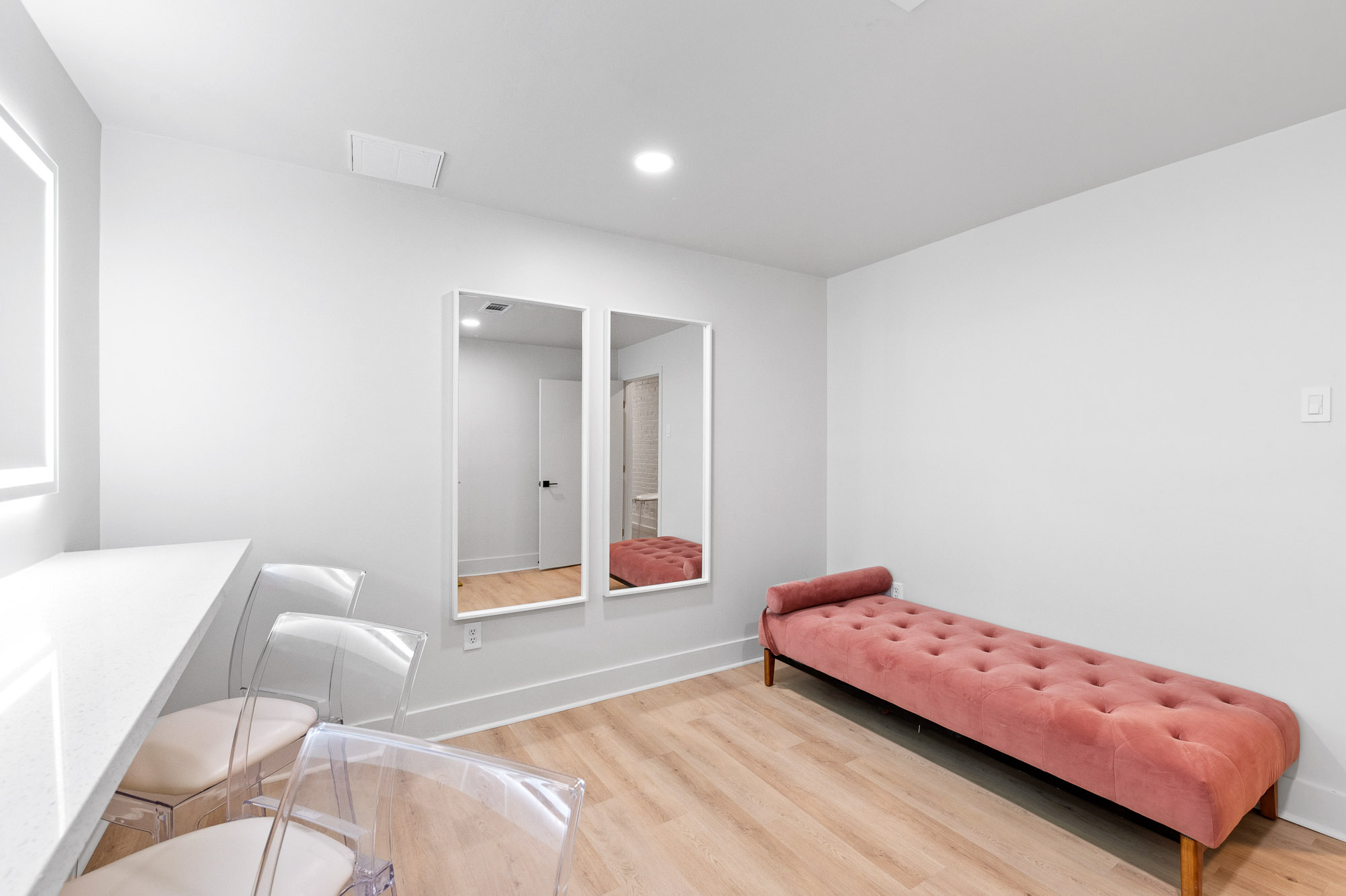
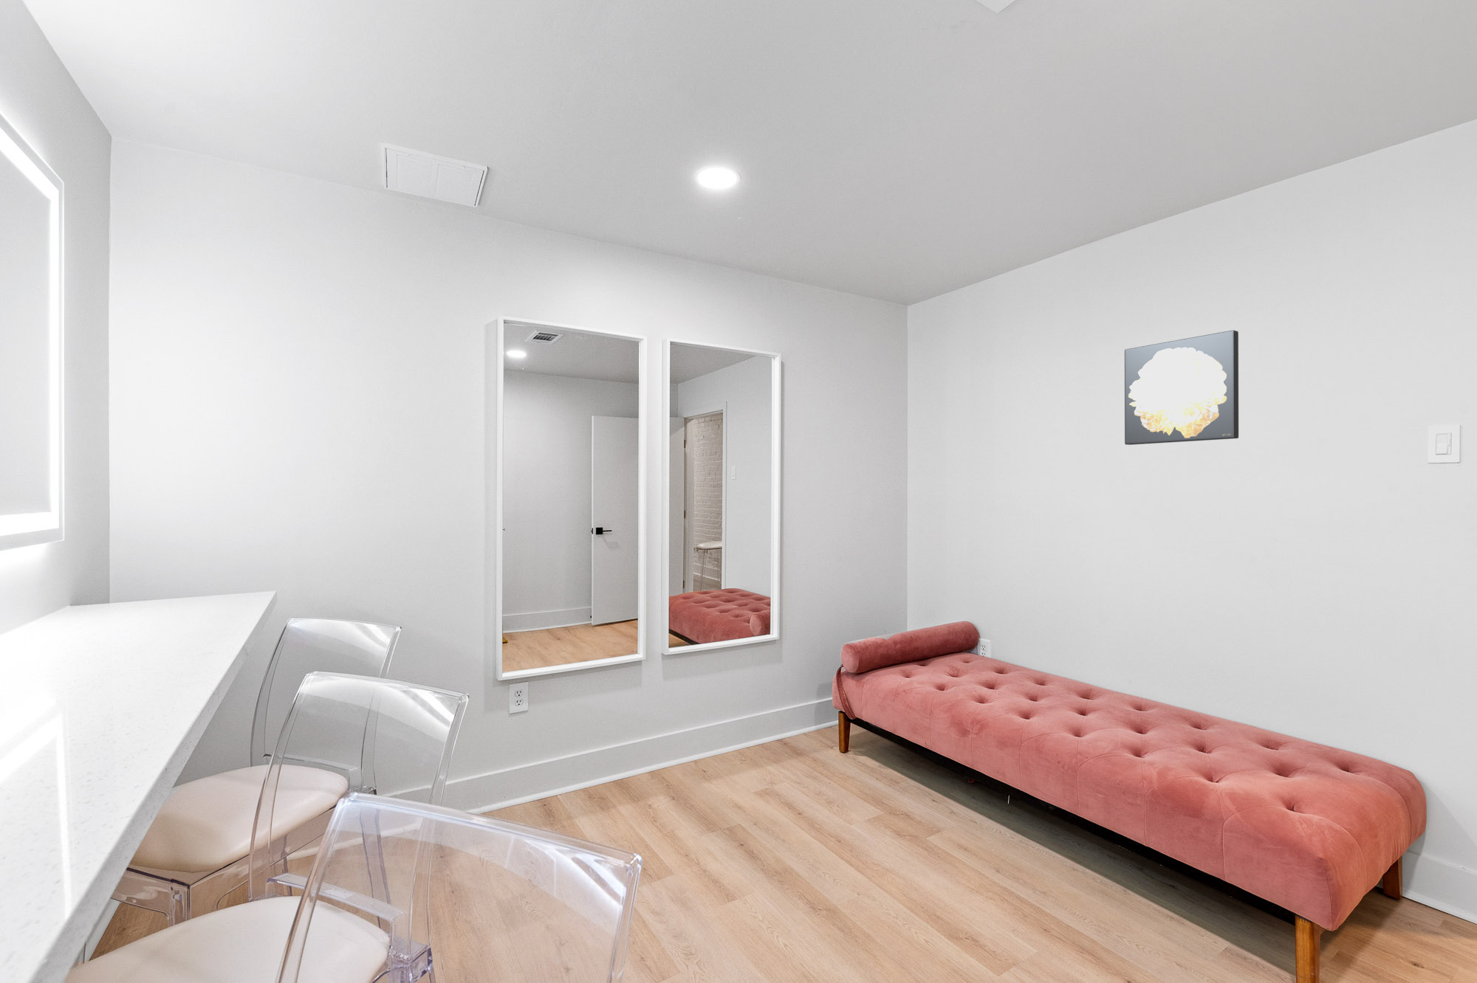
+ wall art (1177, 392)
